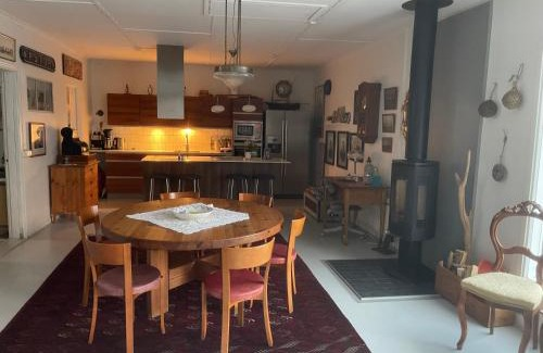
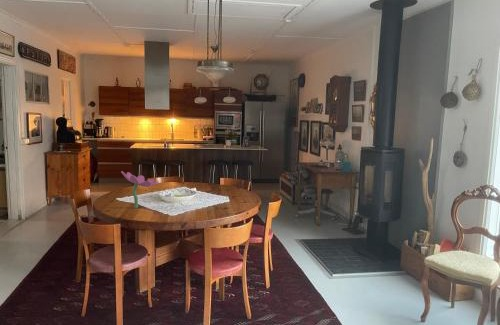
+ flower (136, 189)
